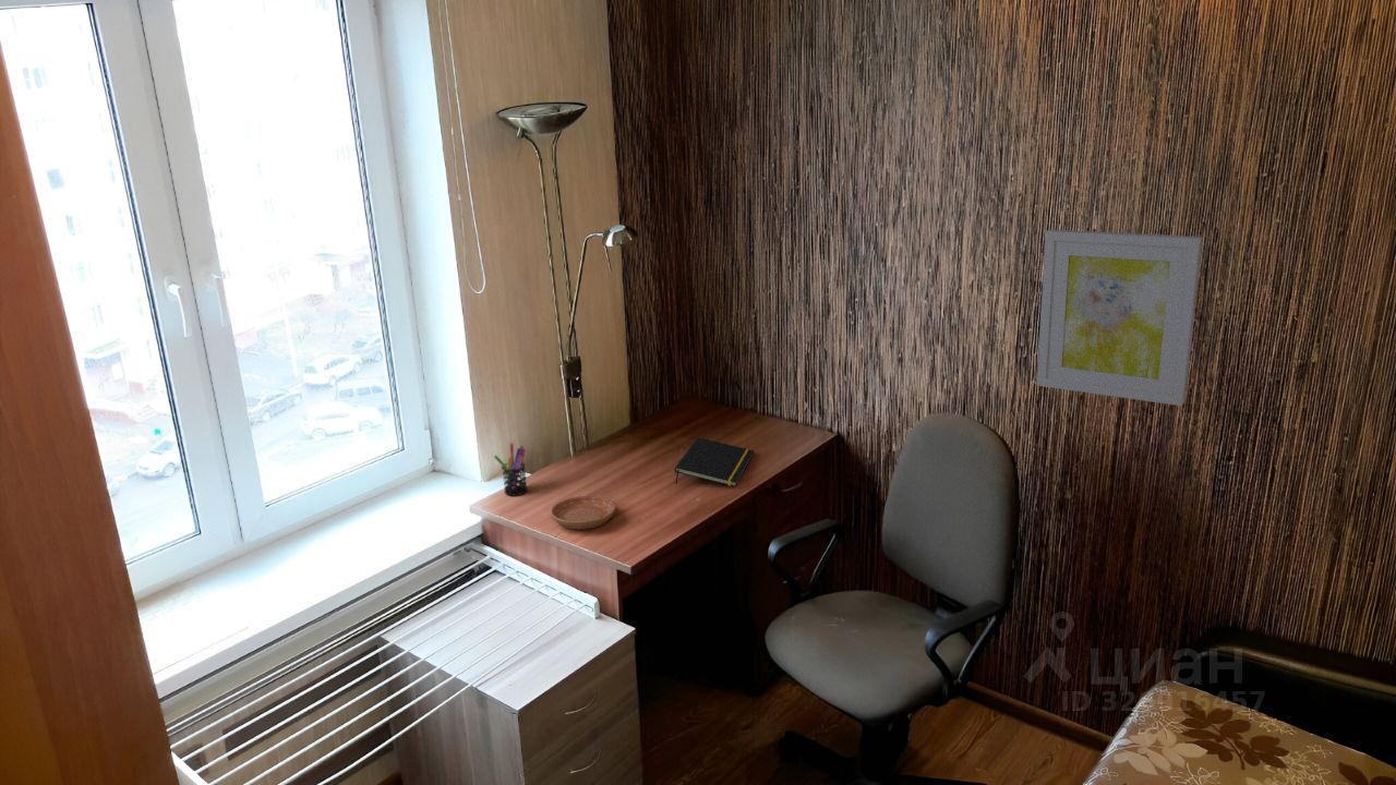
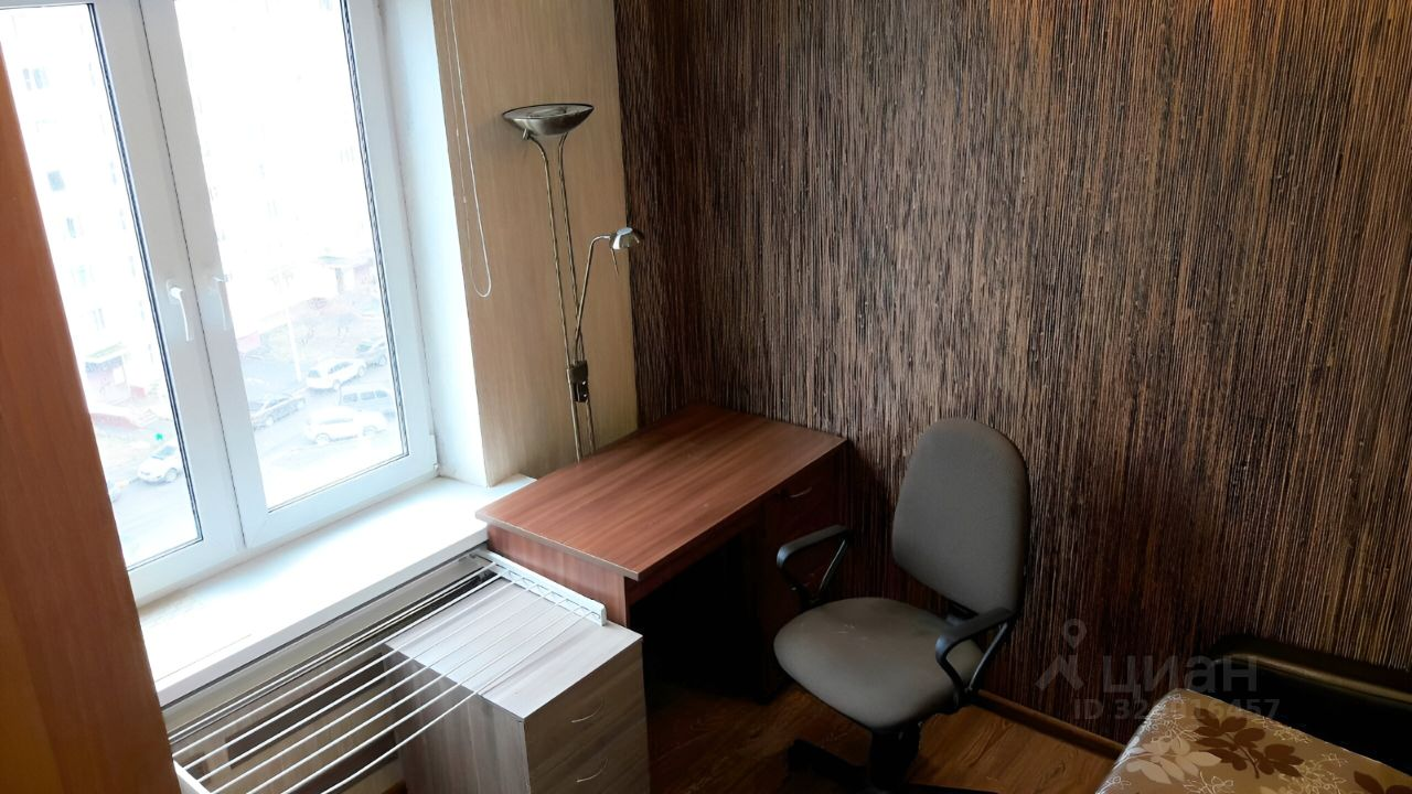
- notepad (715, 460)
- wall art (1114, 315)
- saucer (583, 514)
- pen holder (510, 469)
